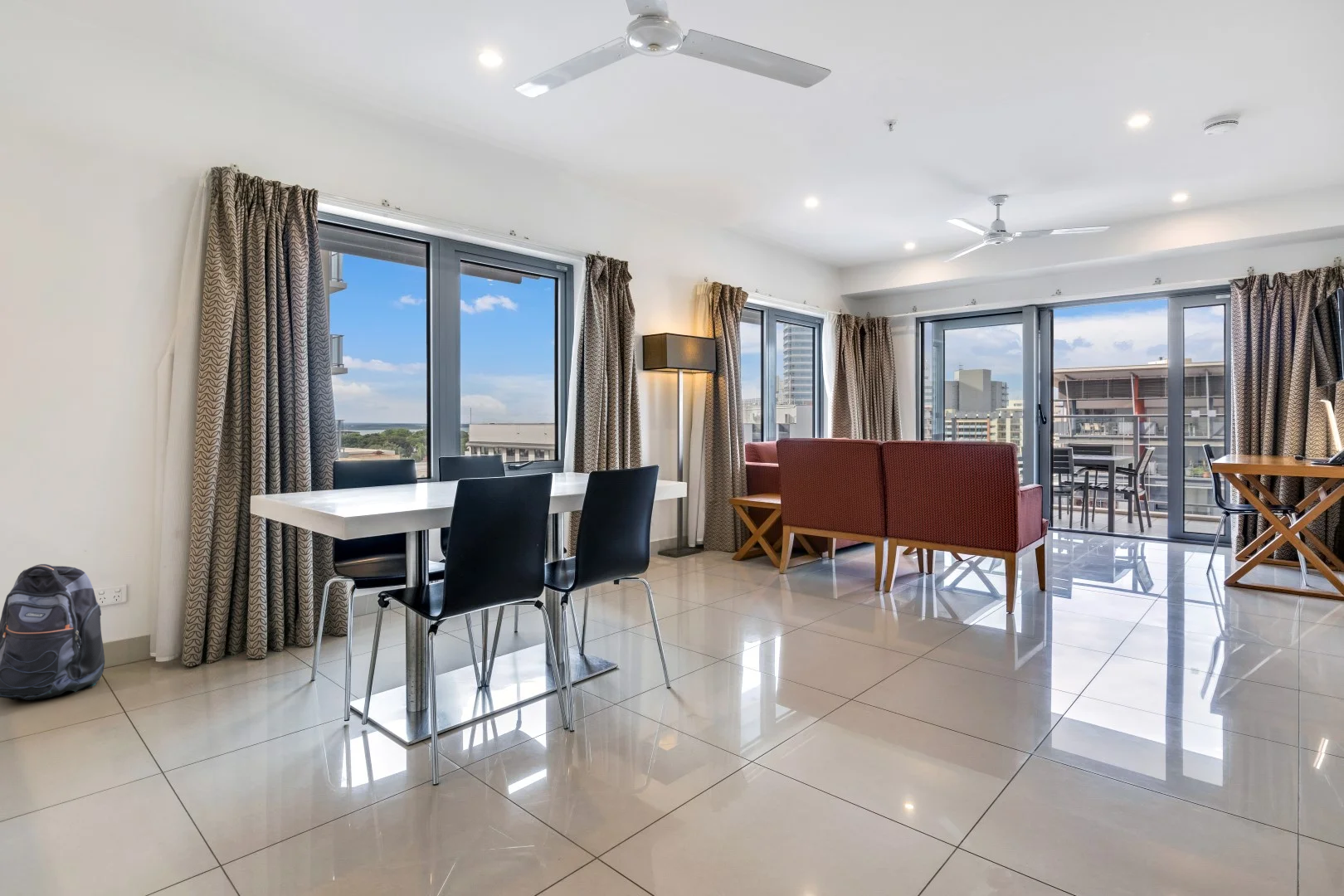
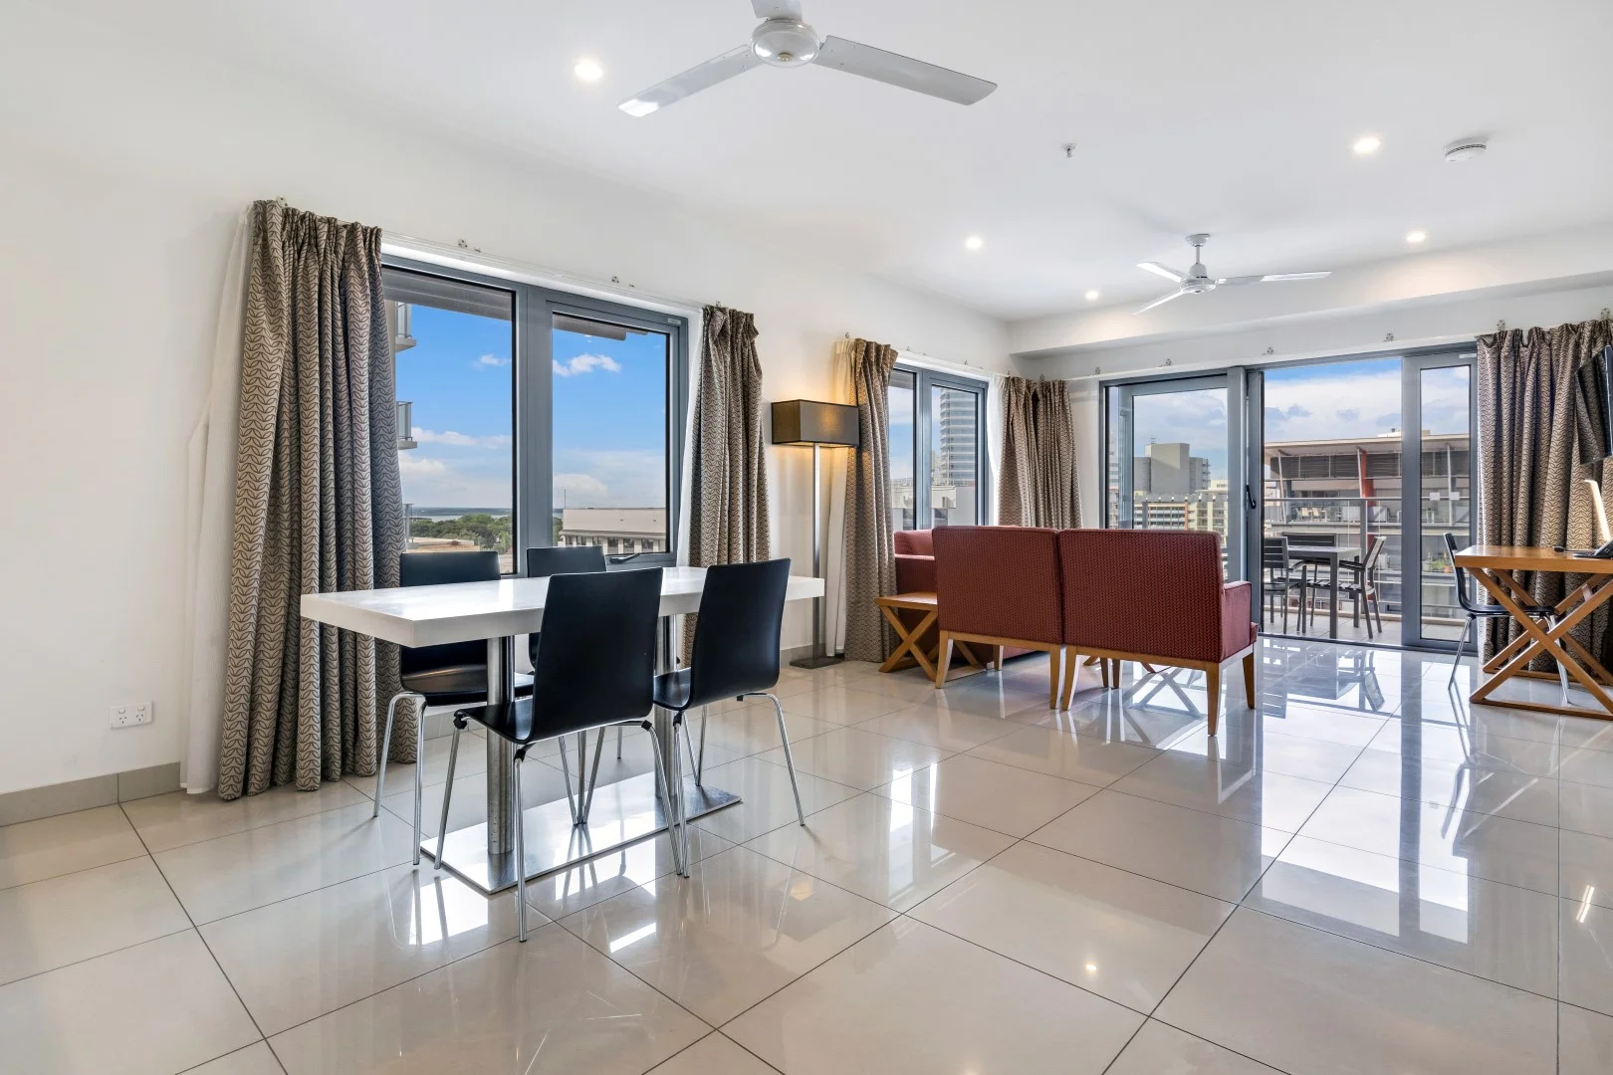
- backpack (48, 626)
